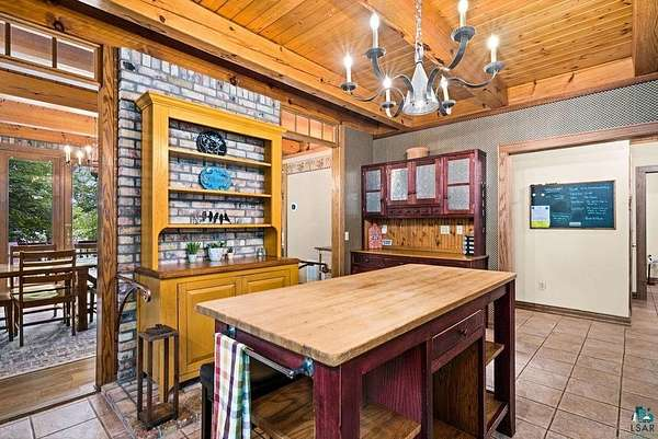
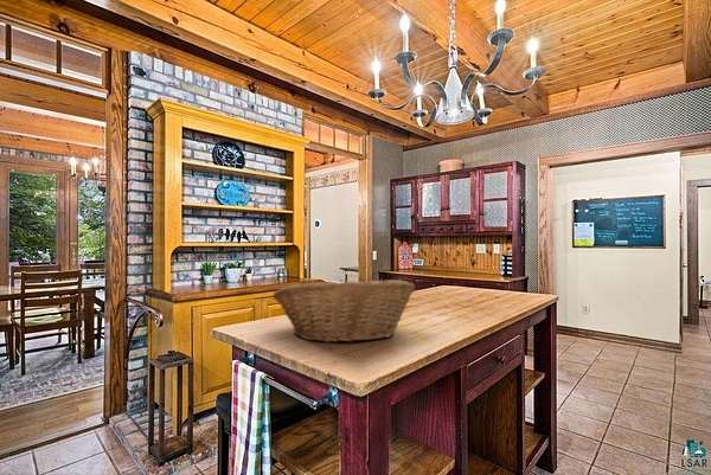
+ fruit basket (345, 303)
